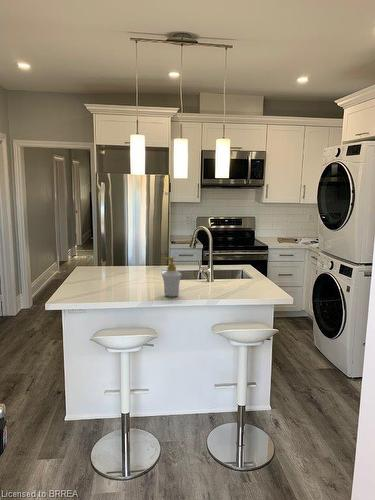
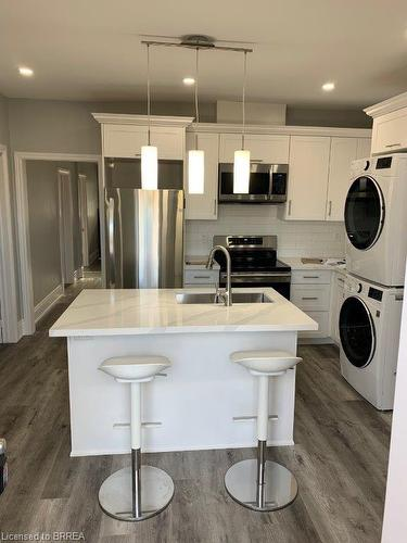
- soap bottle (171, 276)
